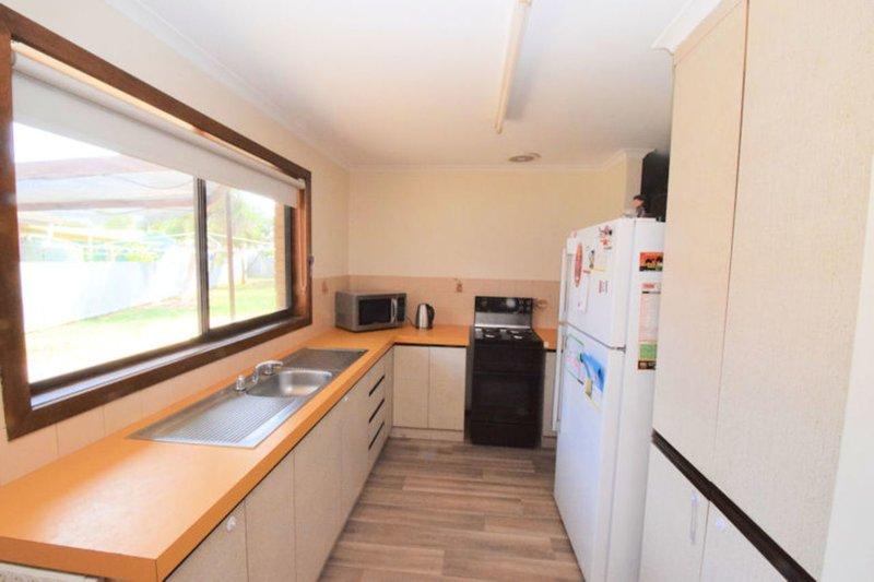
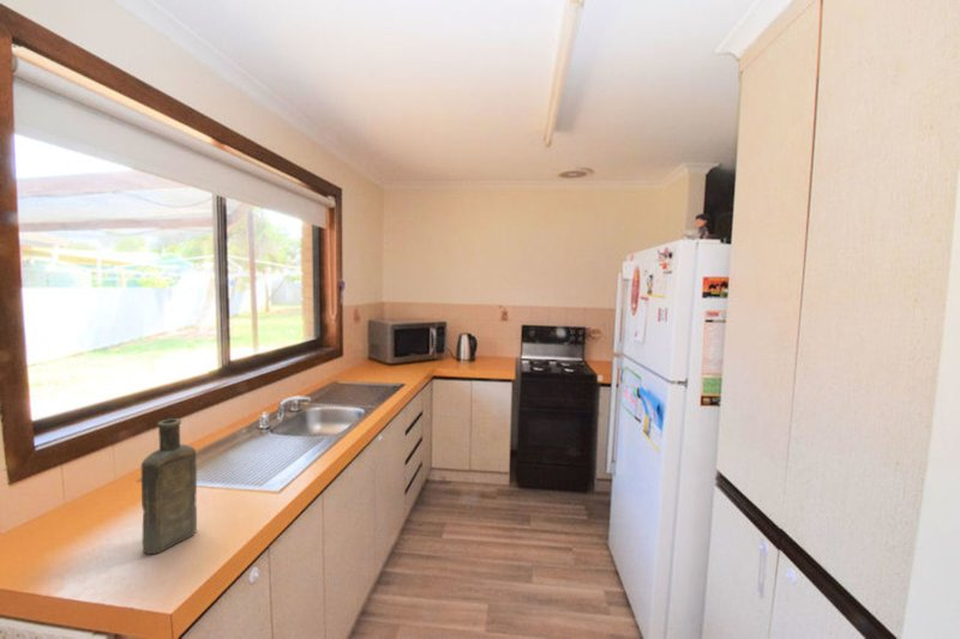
+ bottle (166, 482)
